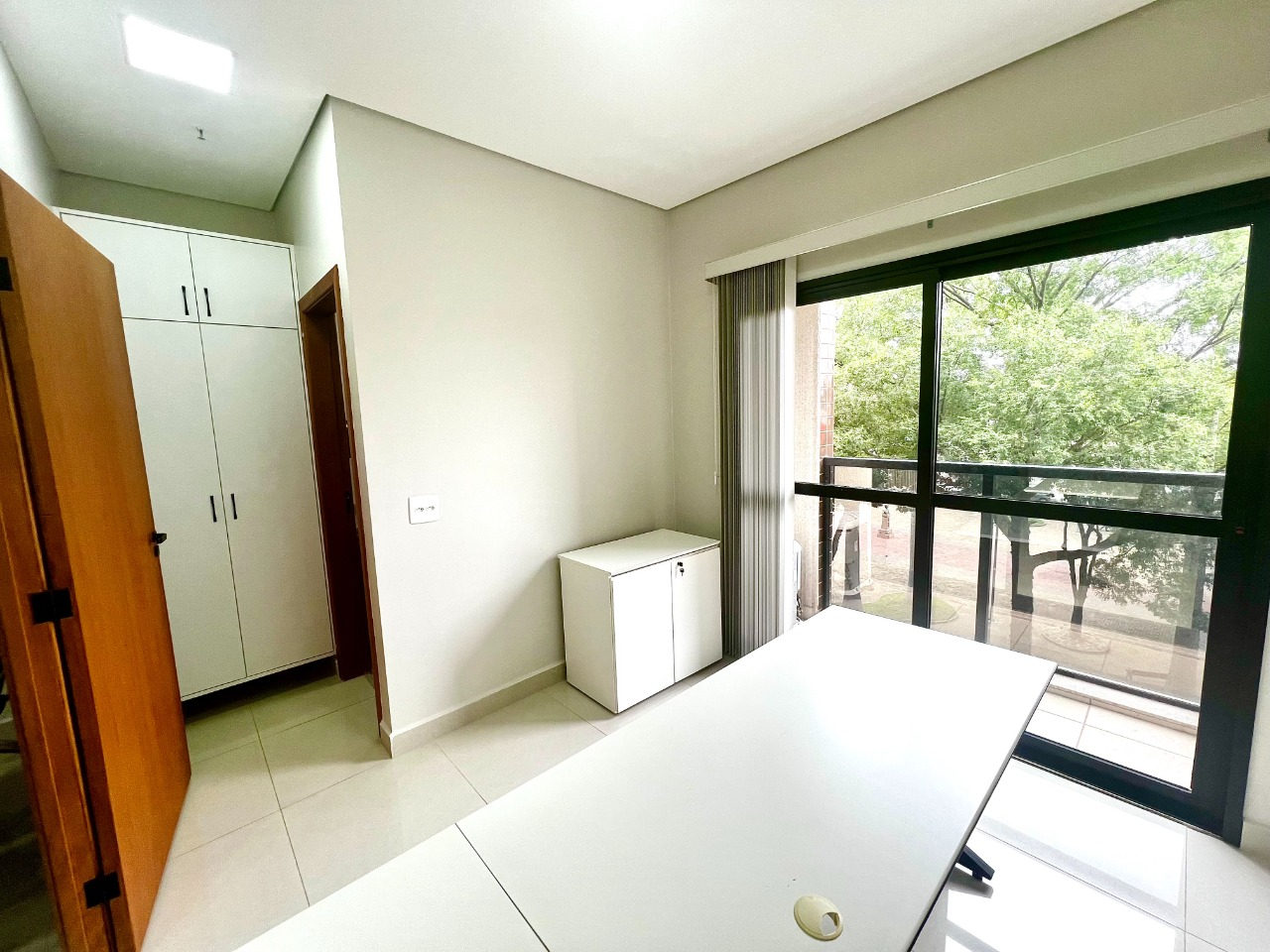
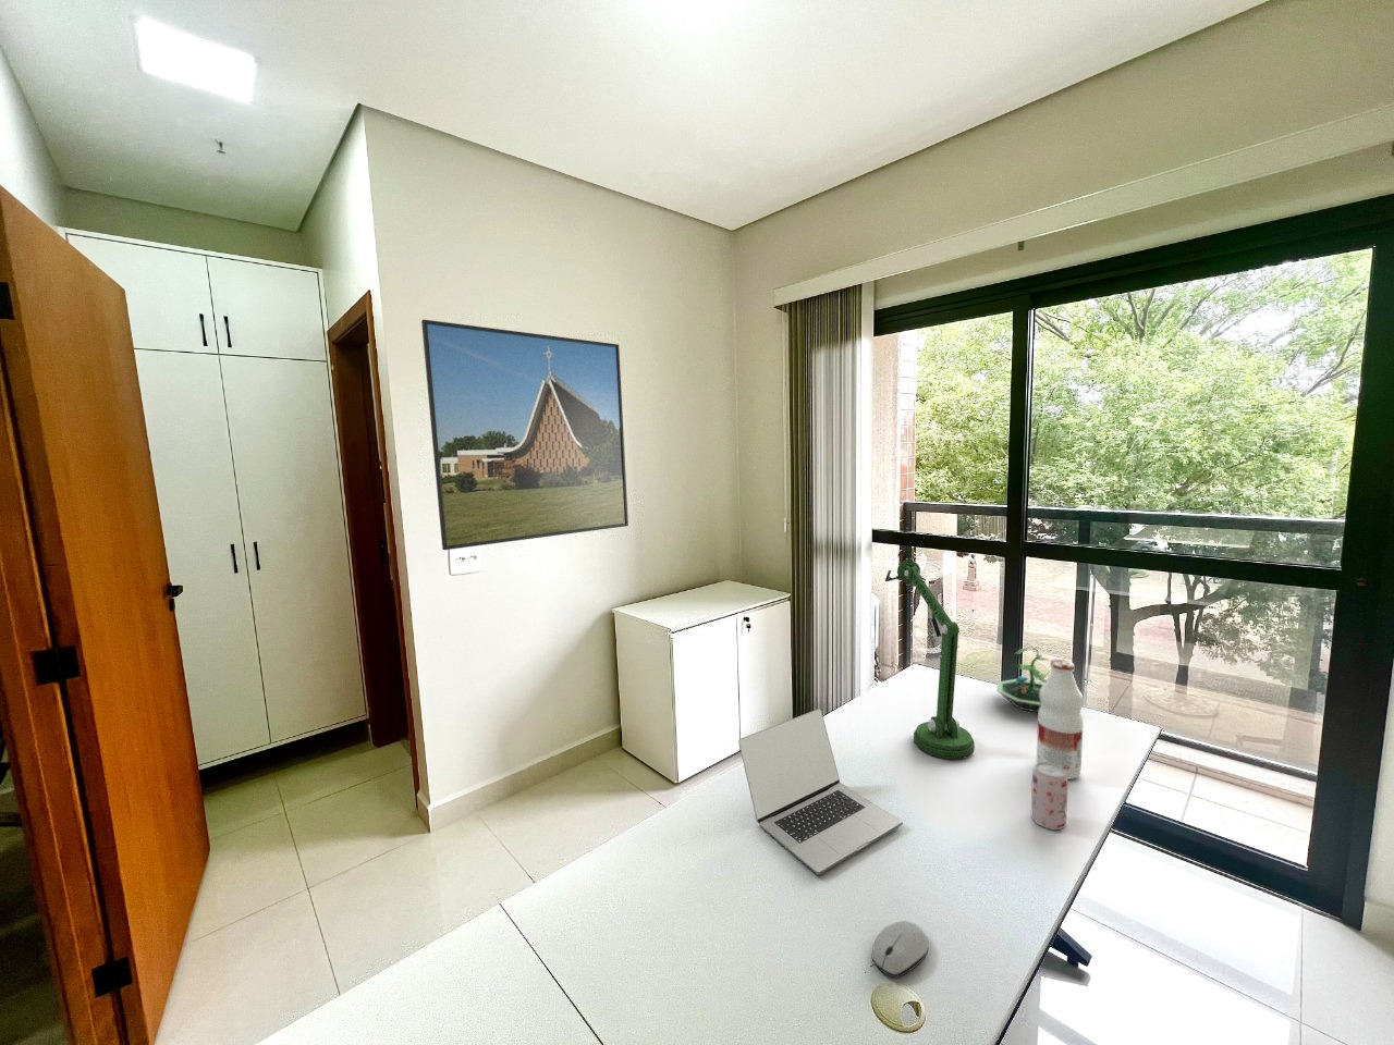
+ terrarium (1033, 660)
+ desk lamp (936, 636)
+ laptop (819, 780)
+ computer mouse (900, 943)
+ beverage can (1048, 795)
+ beverage bottle (1059, 717)
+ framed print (539, 437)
